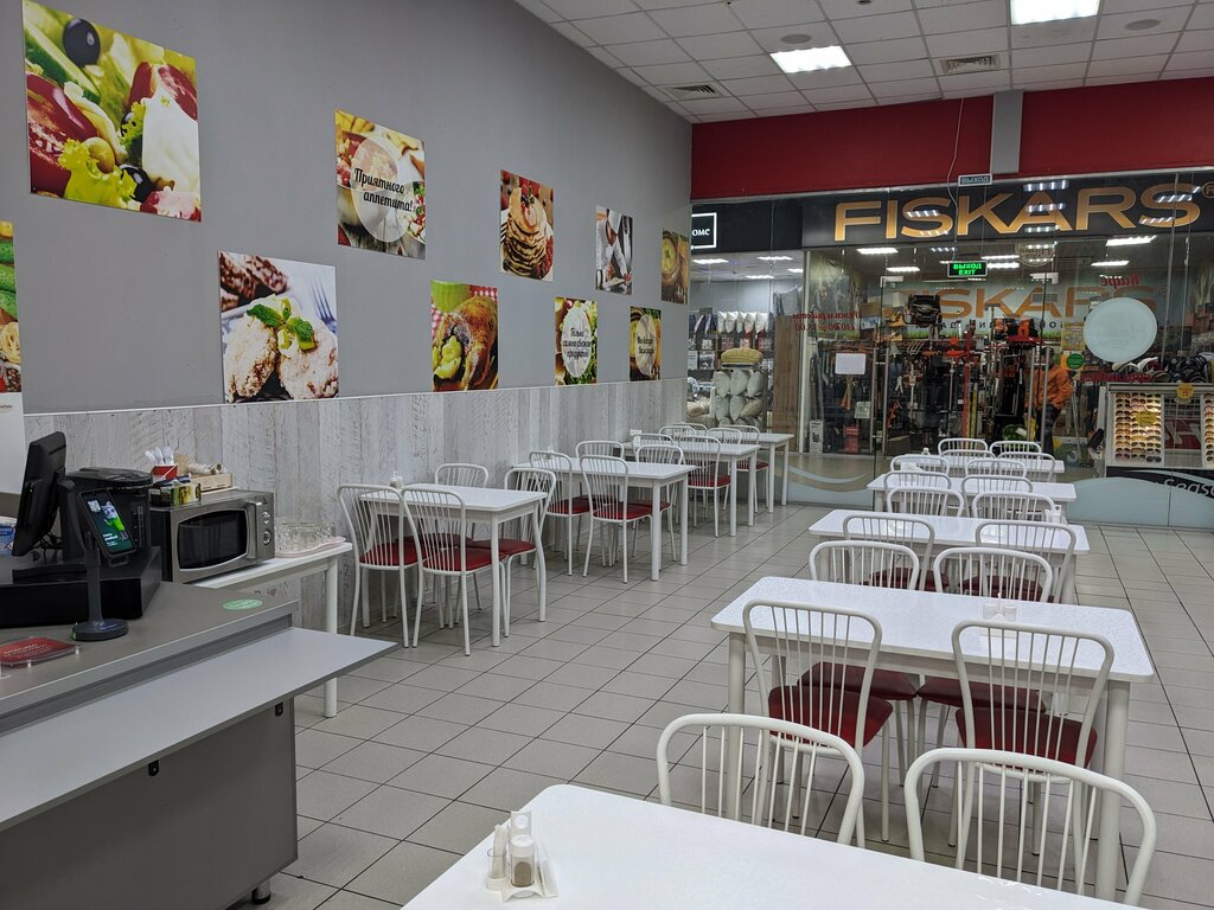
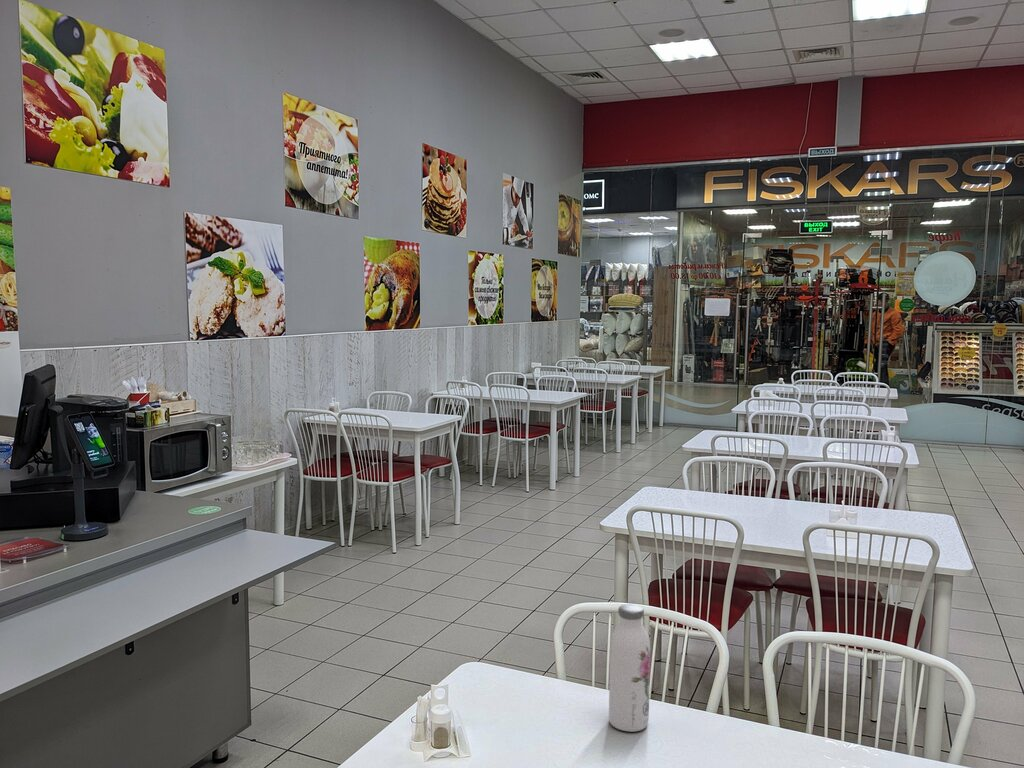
+ water bottle (629, 665)
